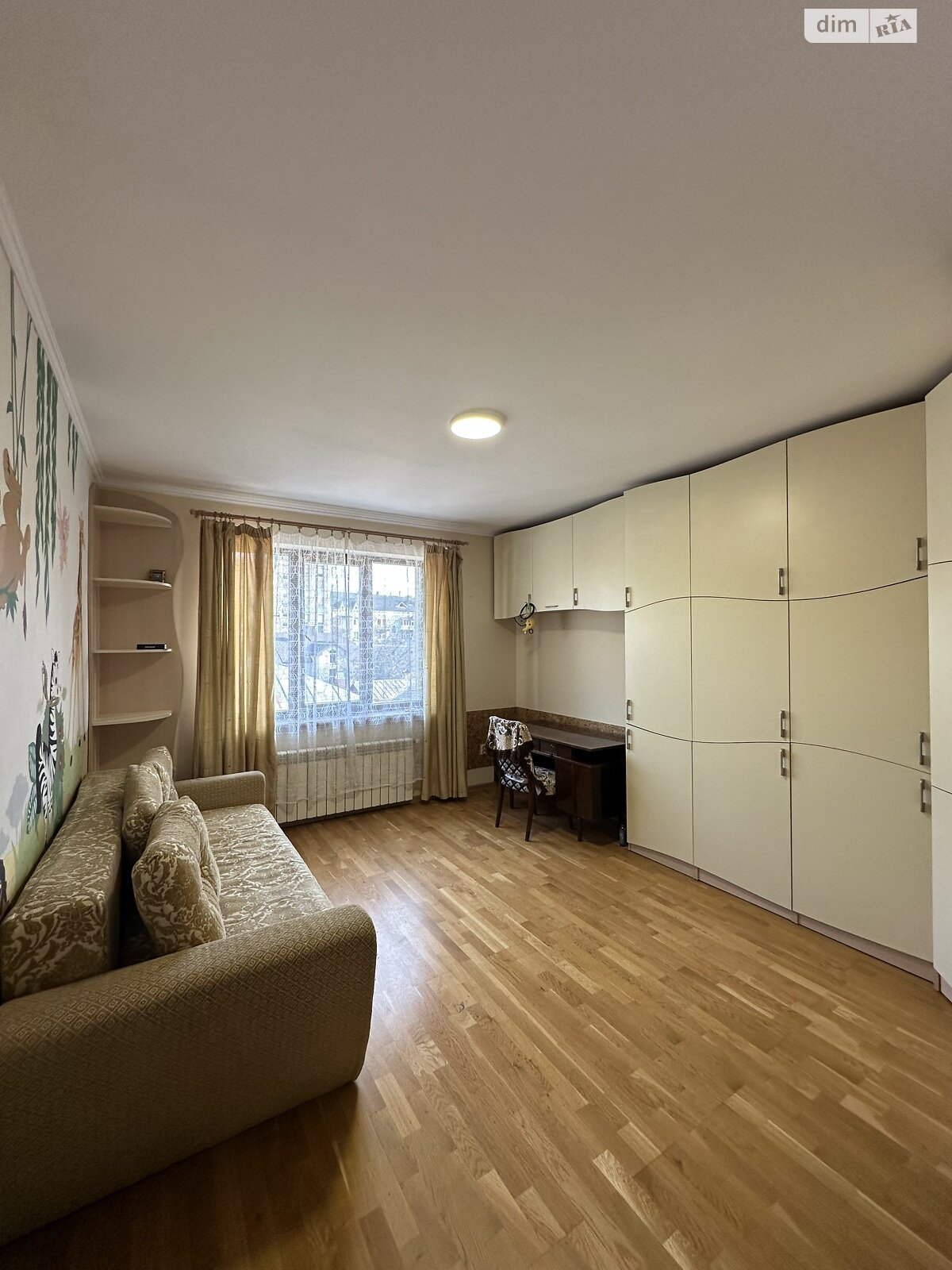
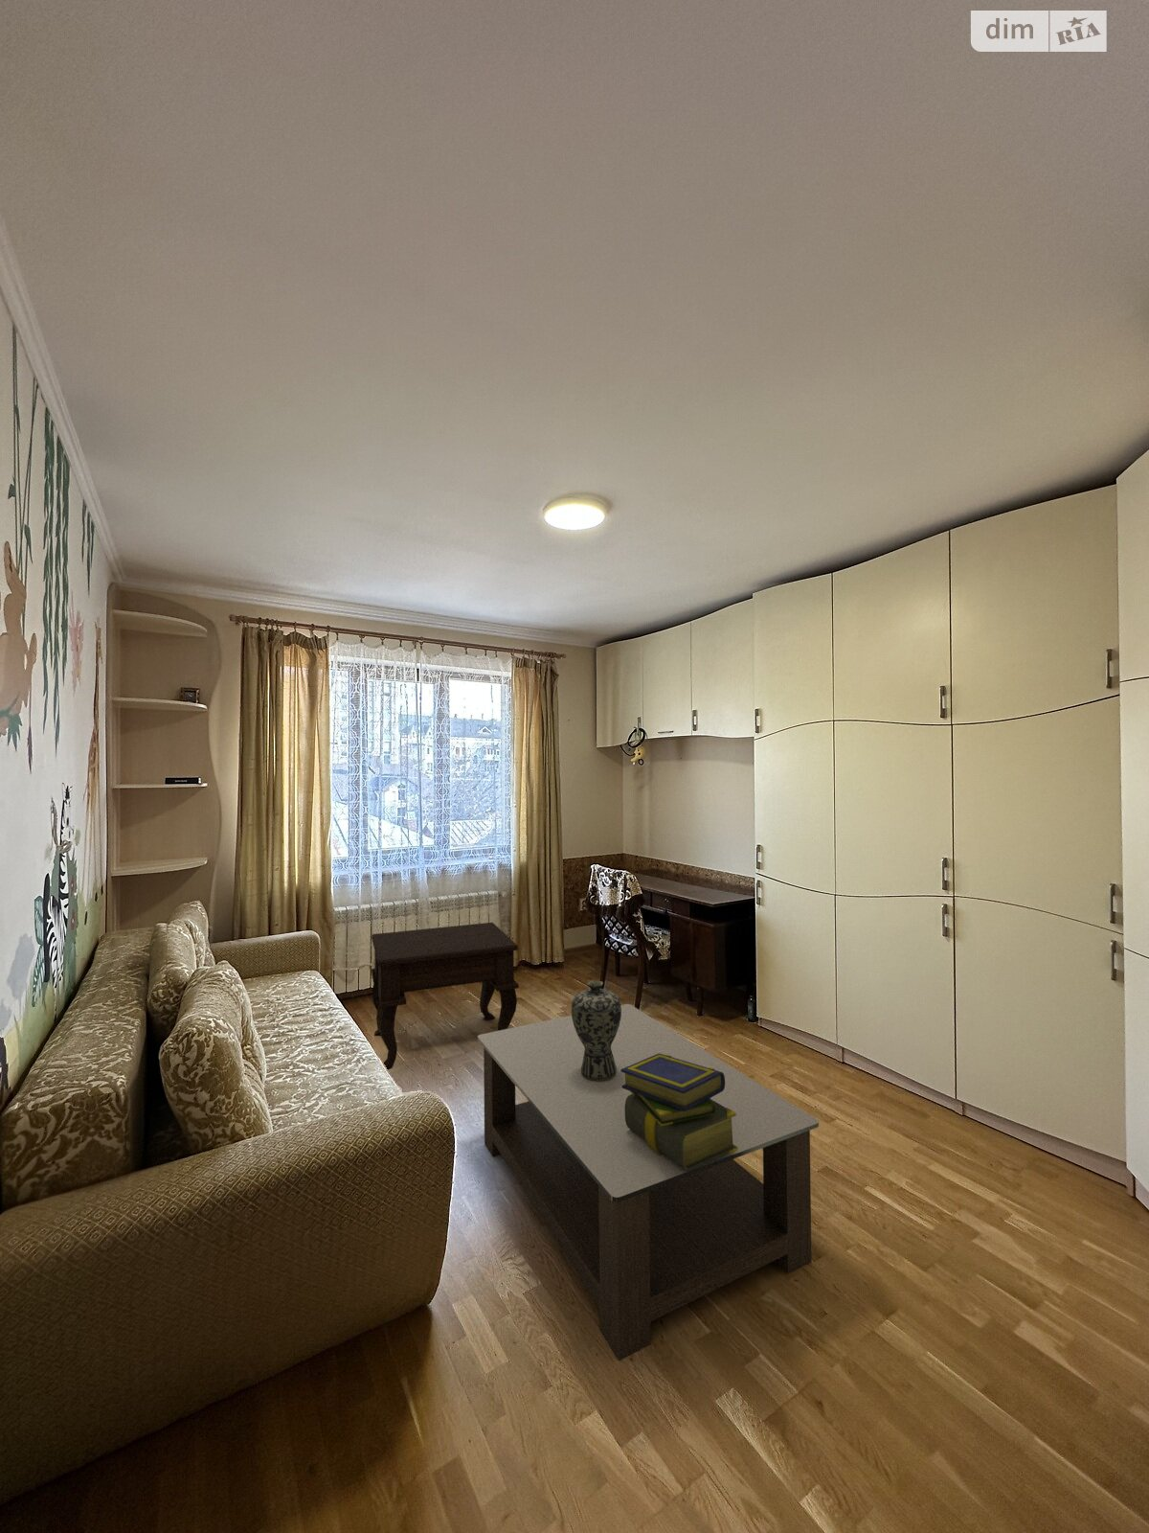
+ coffee table (623, 1132)
+ stack of books (673, 1103)
+ vase (595, 1027)
+ side table (441, 987)
